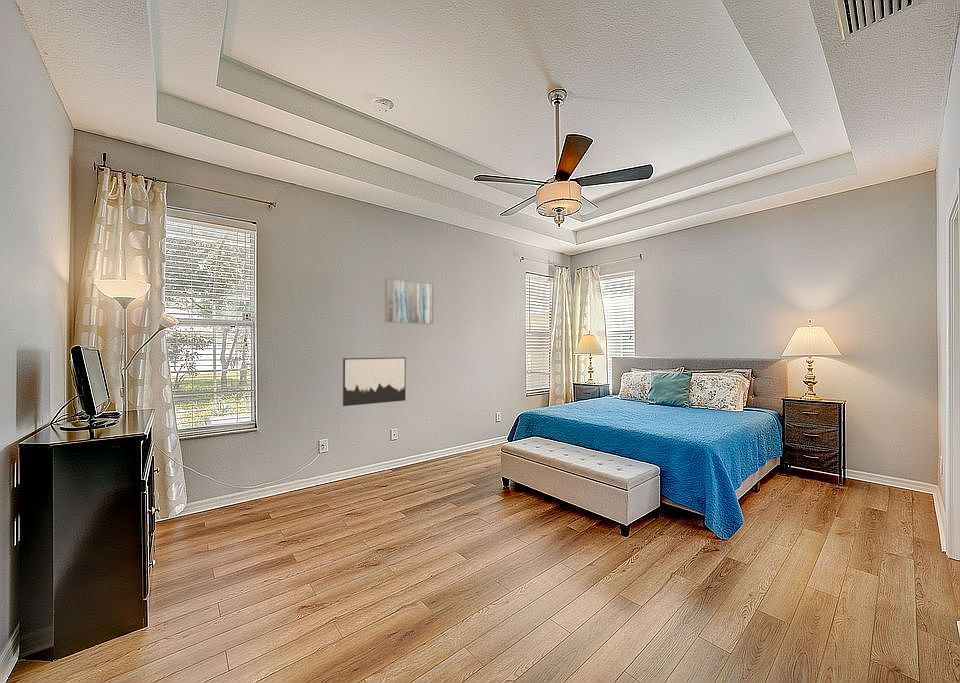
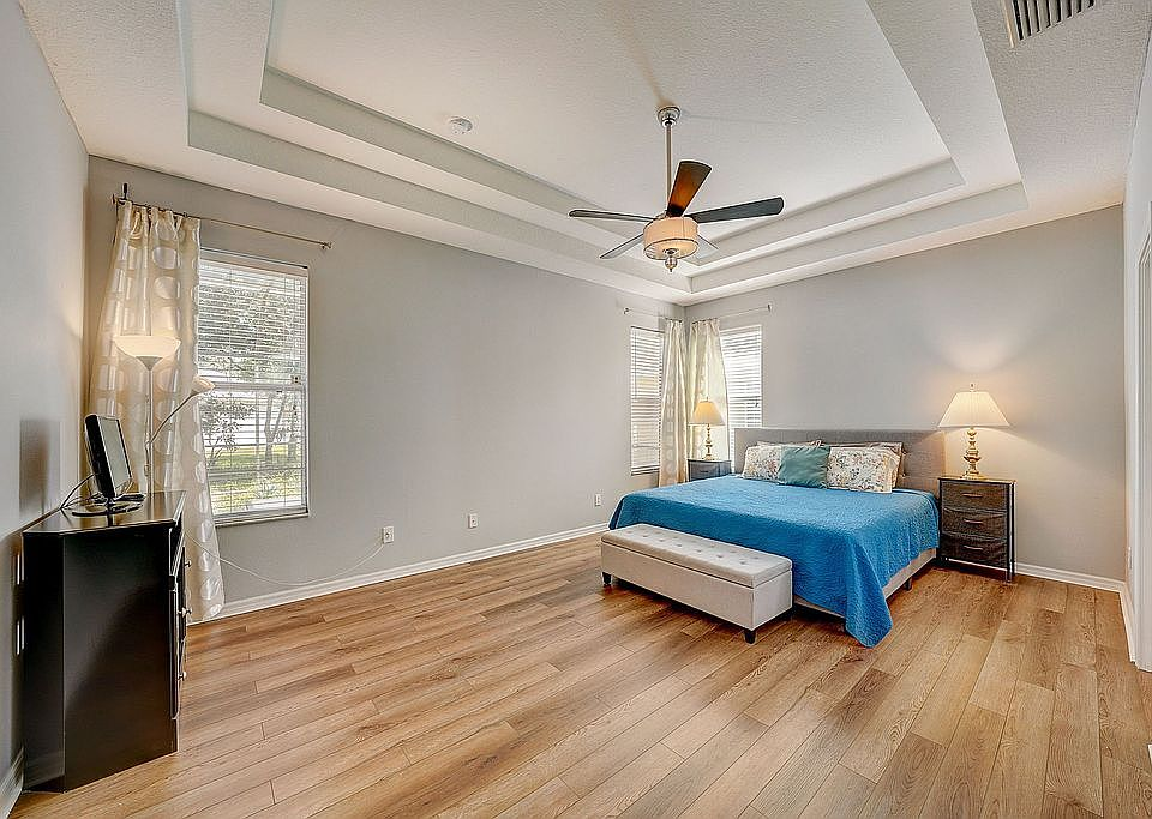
- wall art (410, 302)
- wall art (375, 380)
